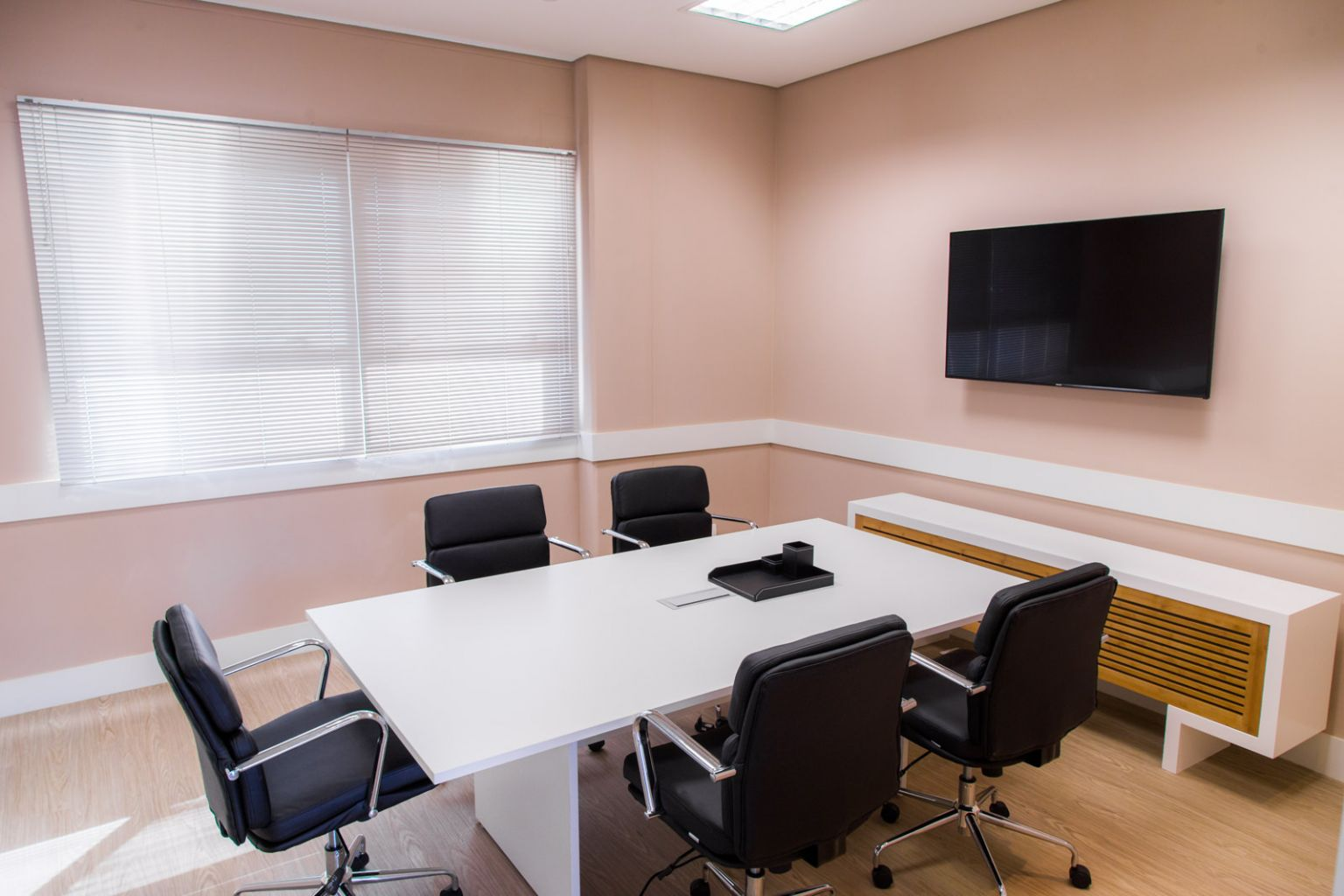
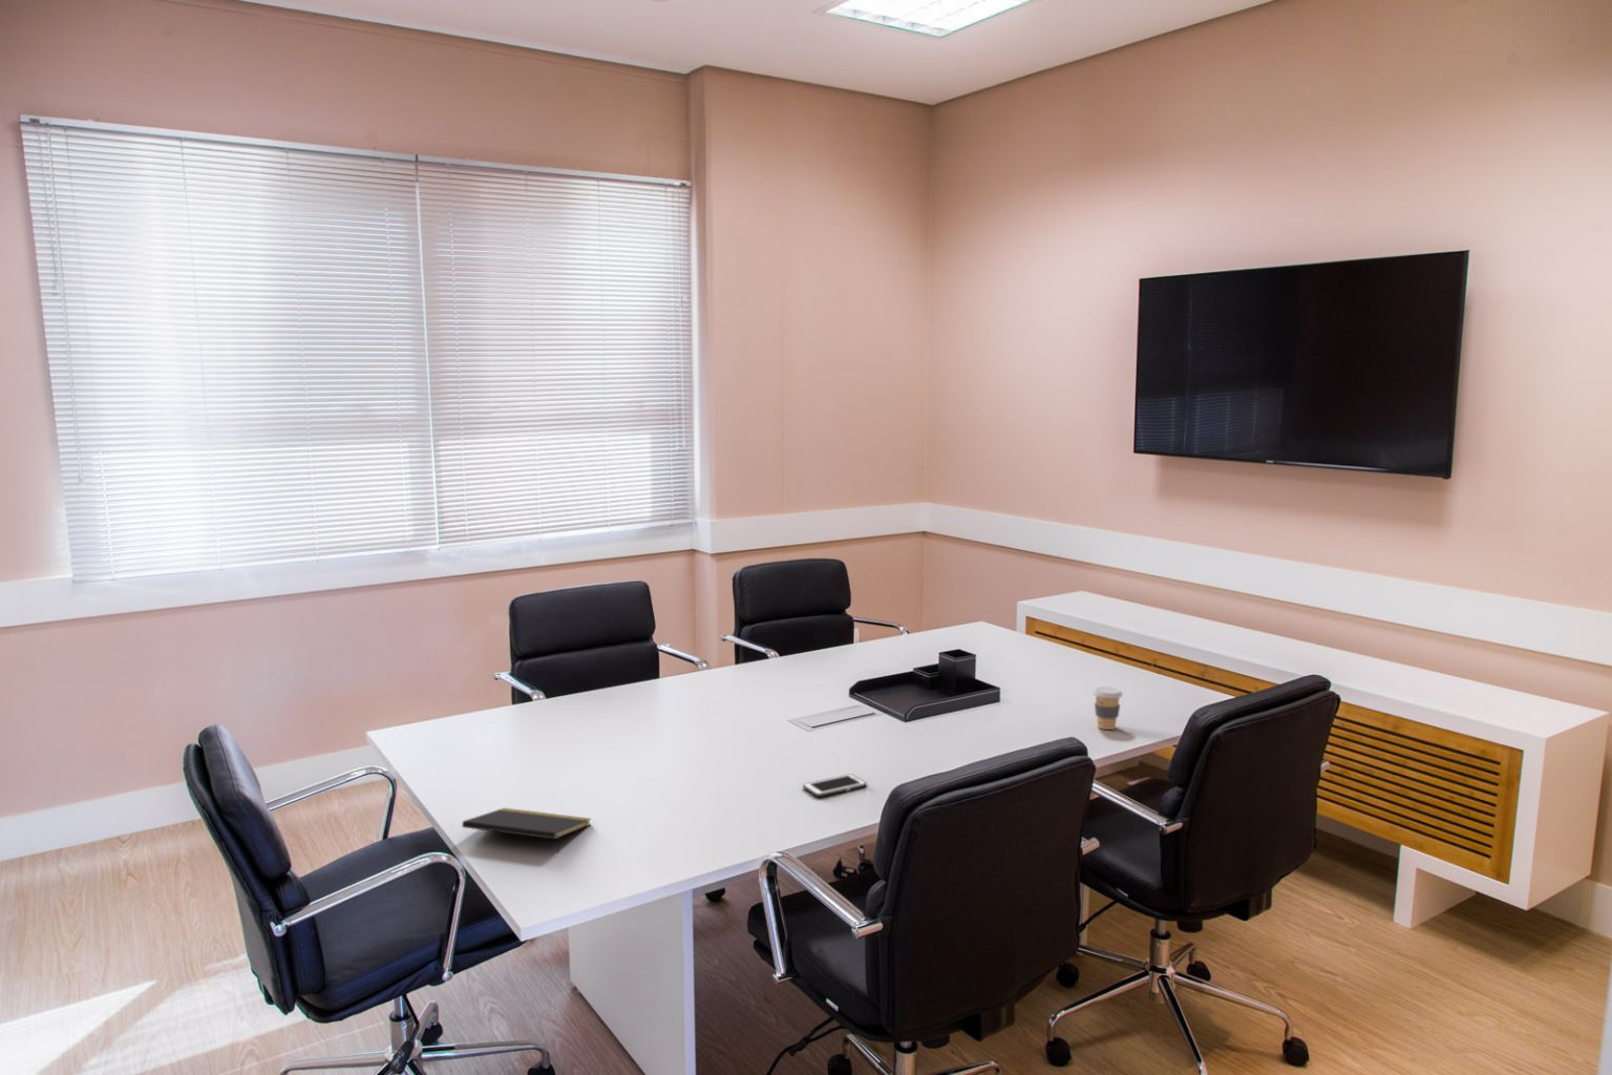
+ notepad (528, 822)
+ coffee cup (1107, 708)
+ cell phone (835, 785)
